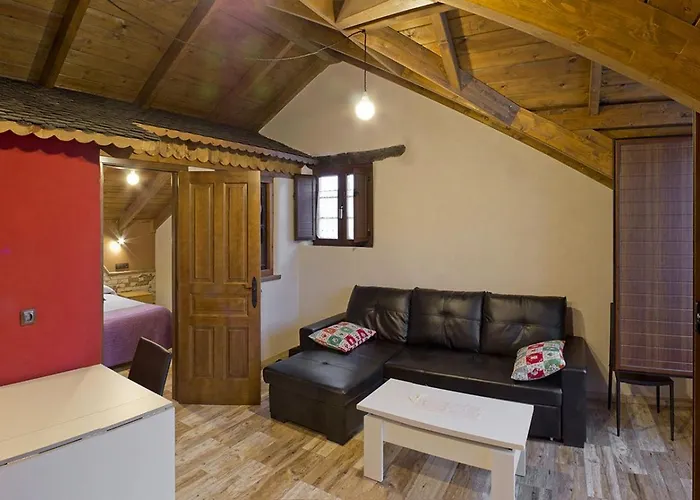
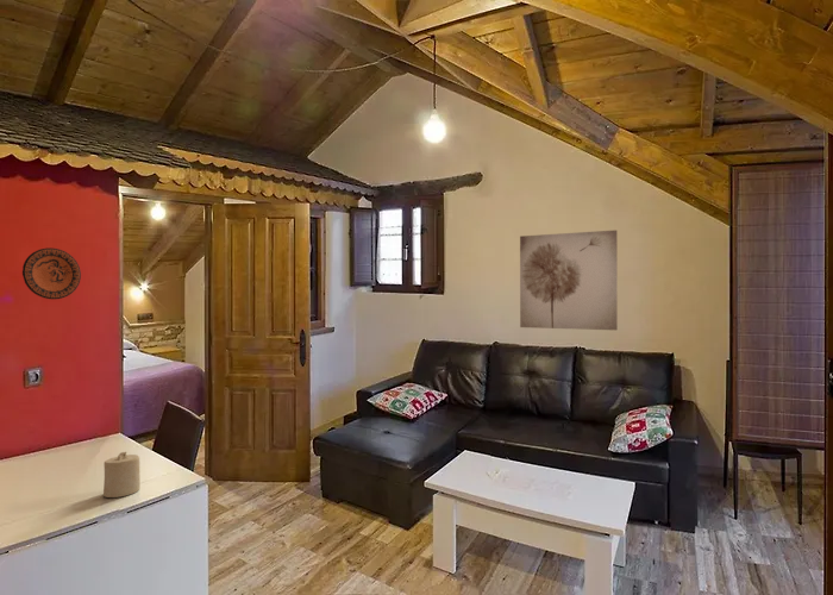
+ wall art (566, 281)
+ candle (121, 471)
+ decorative plate (52, 274)
